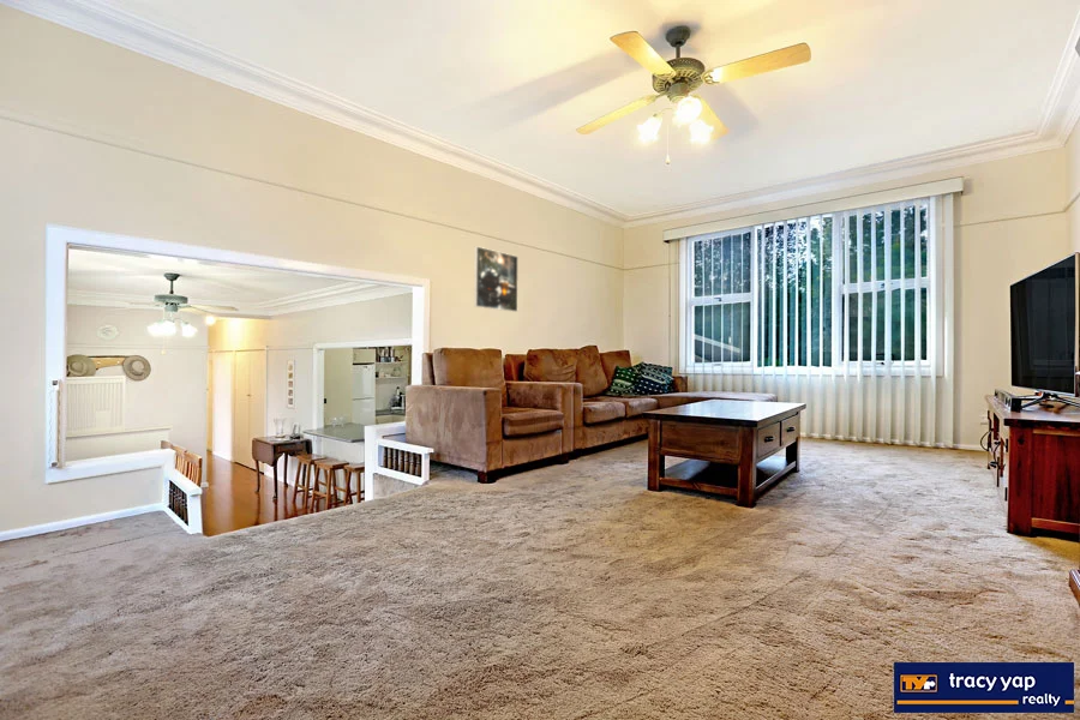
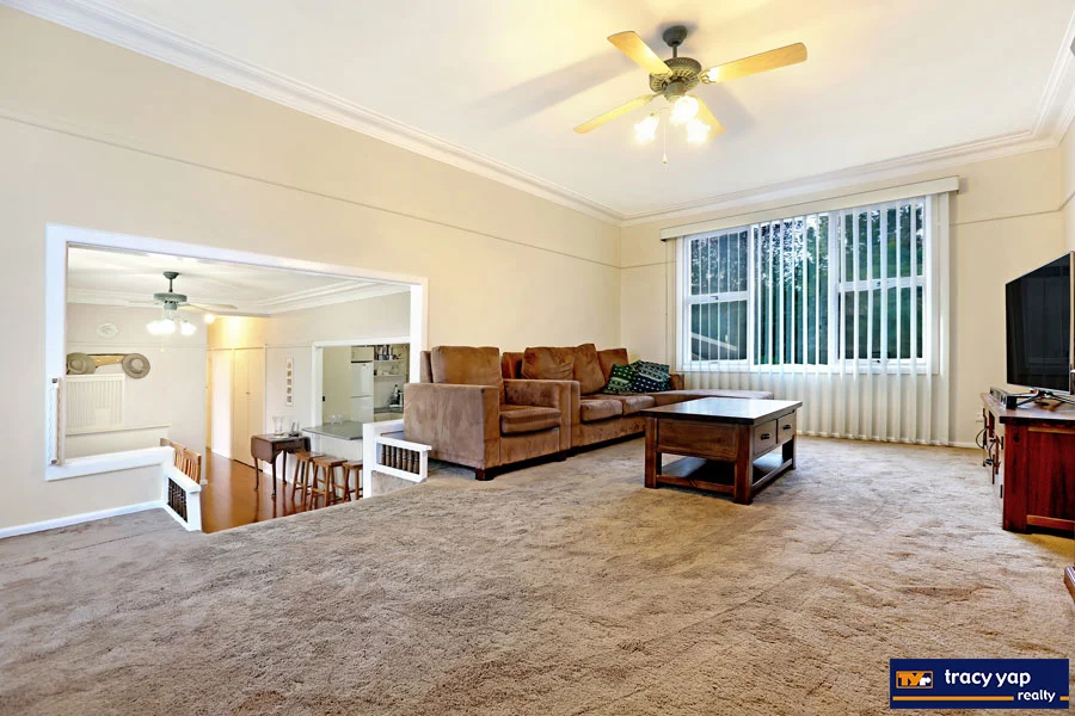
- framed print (497, 280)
